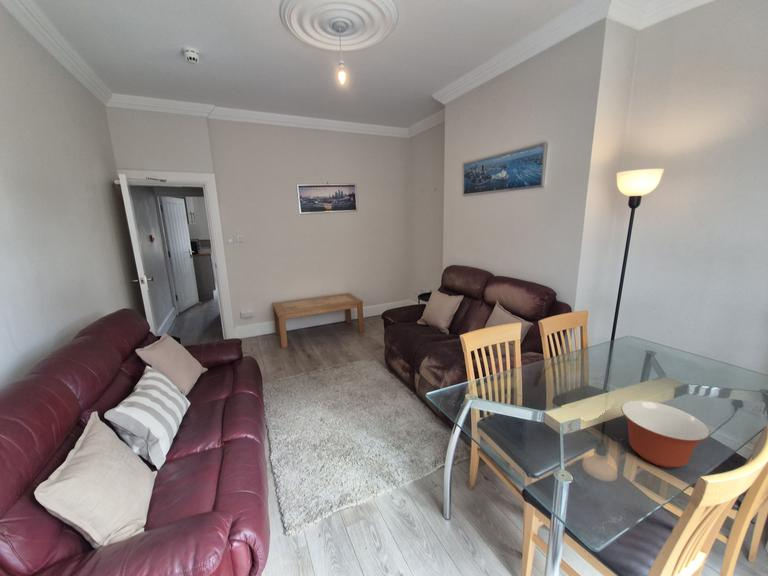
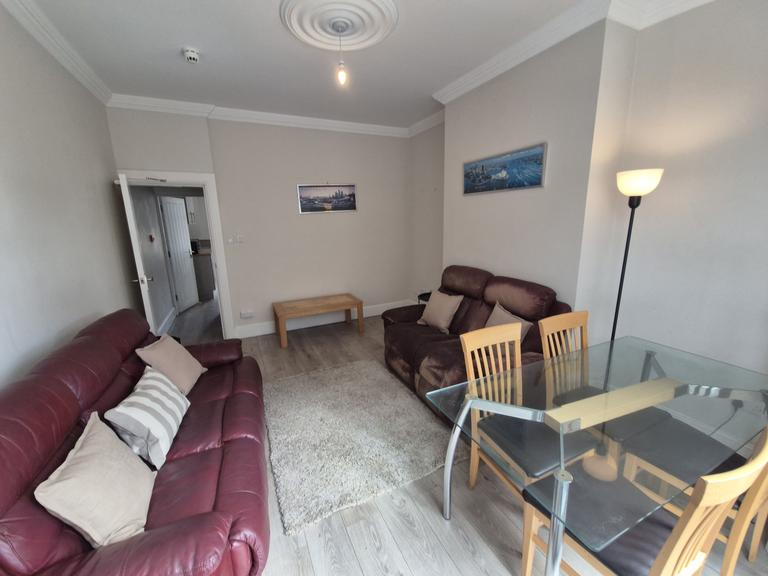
- mixing bowl (659, 437)
